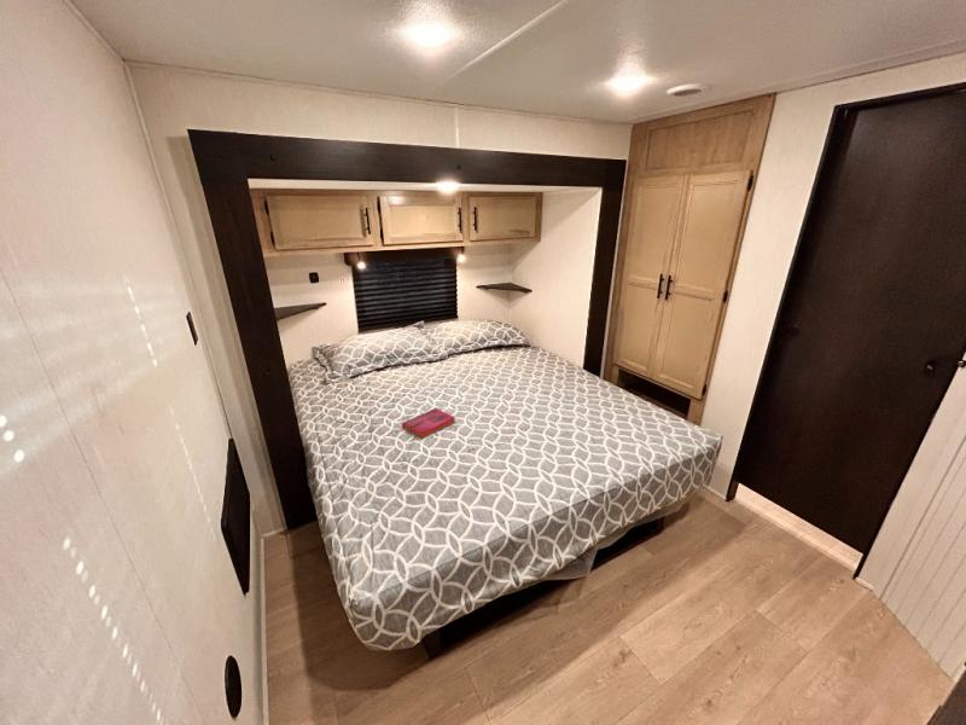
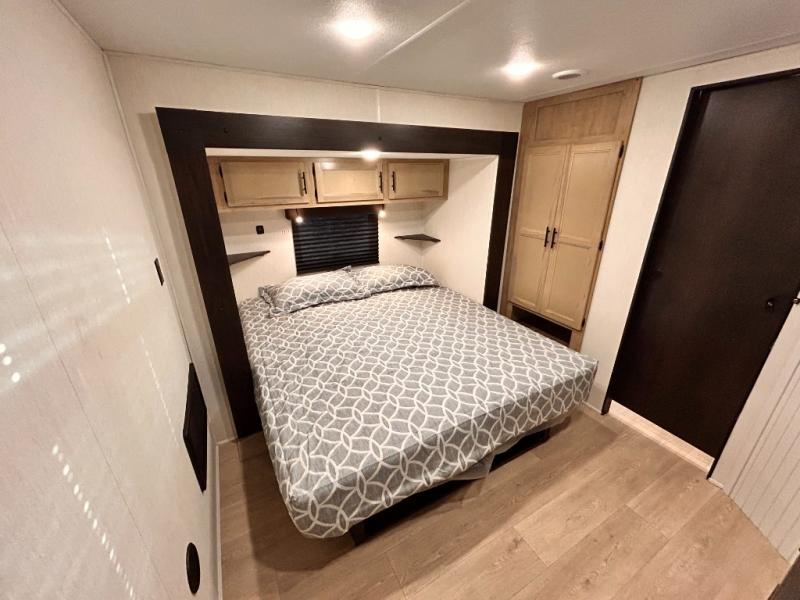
- hardback book (429, 422)
